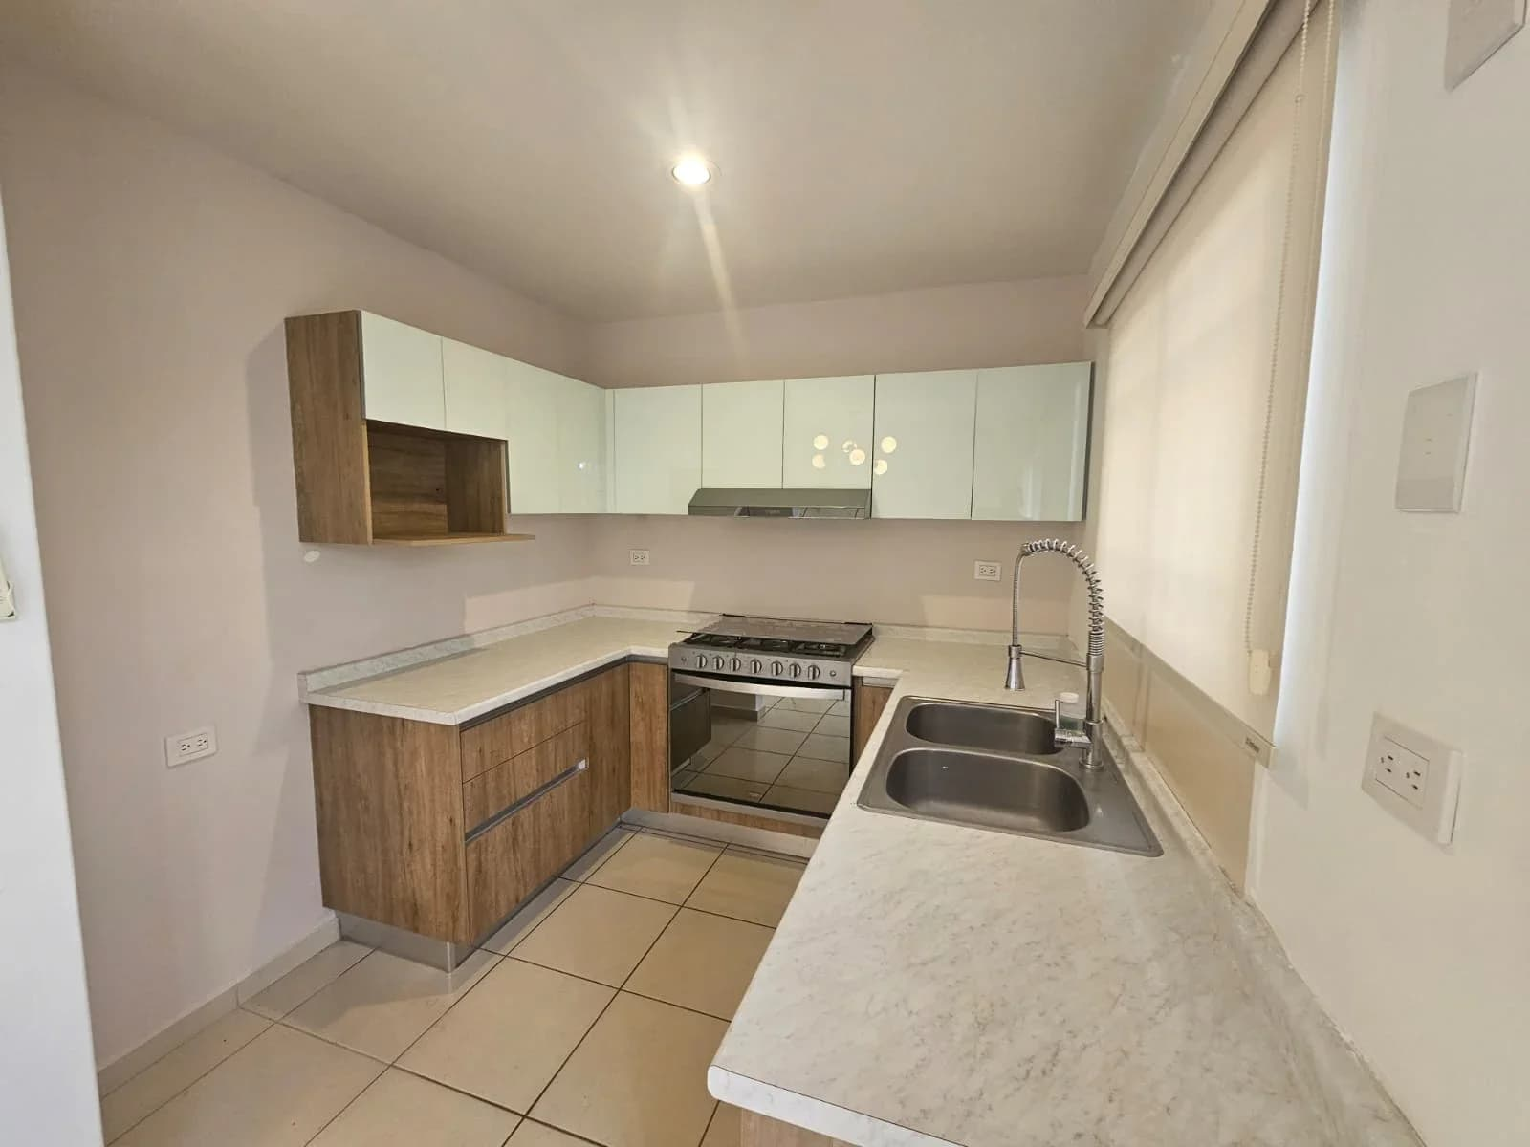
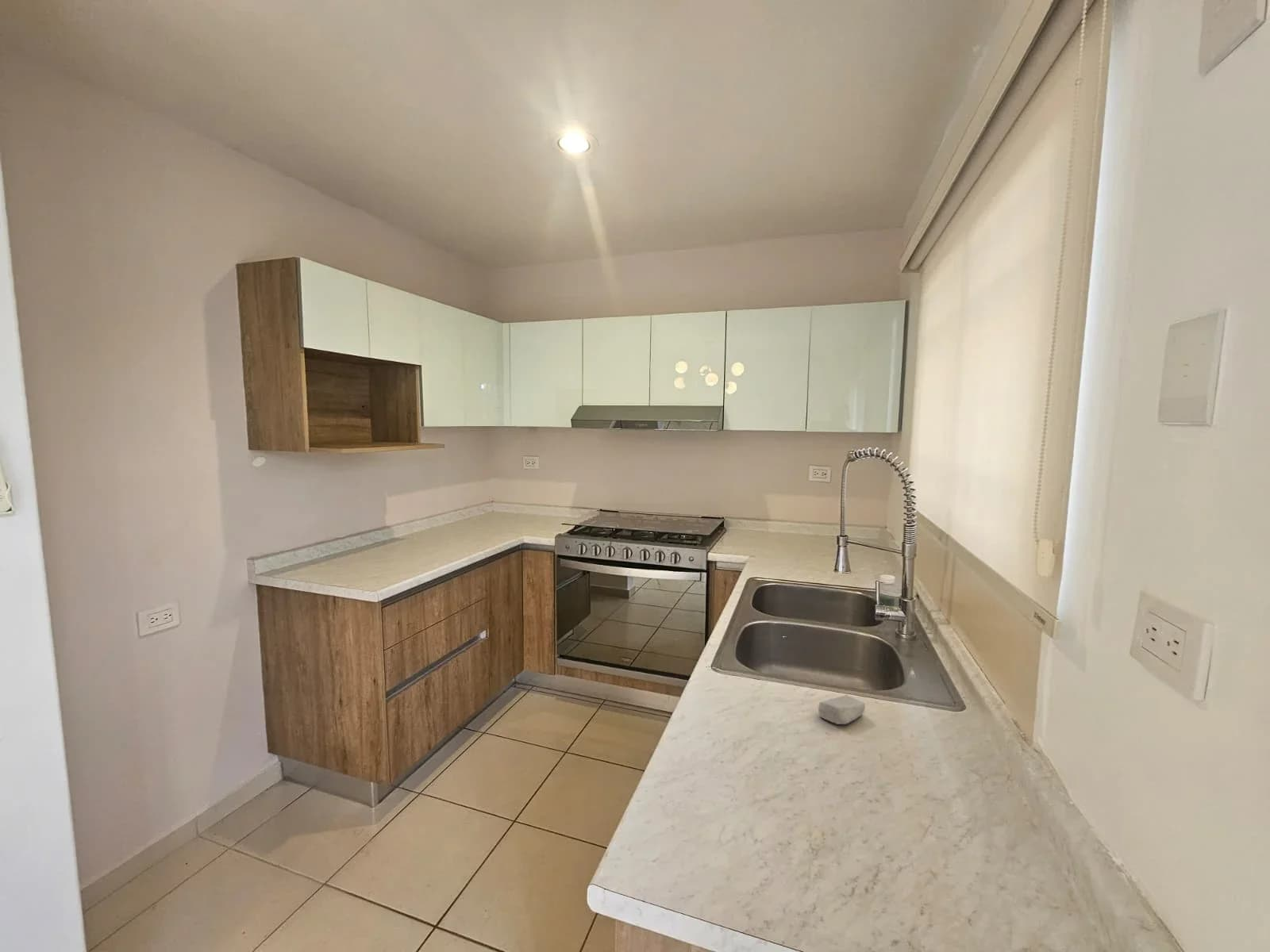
+ soap bar (844, 707)
